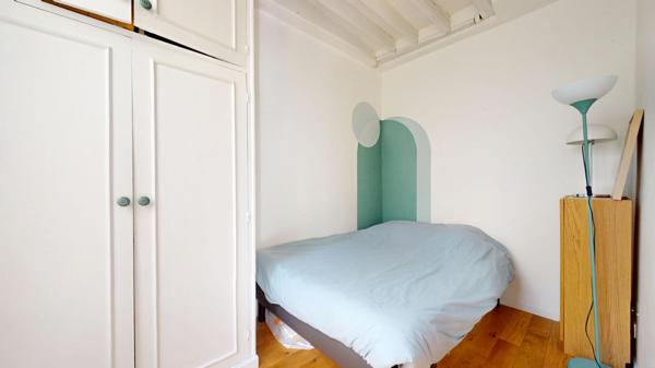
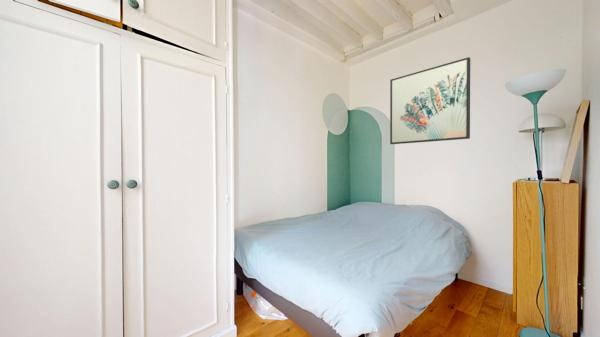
+ wall art (425, 106)
